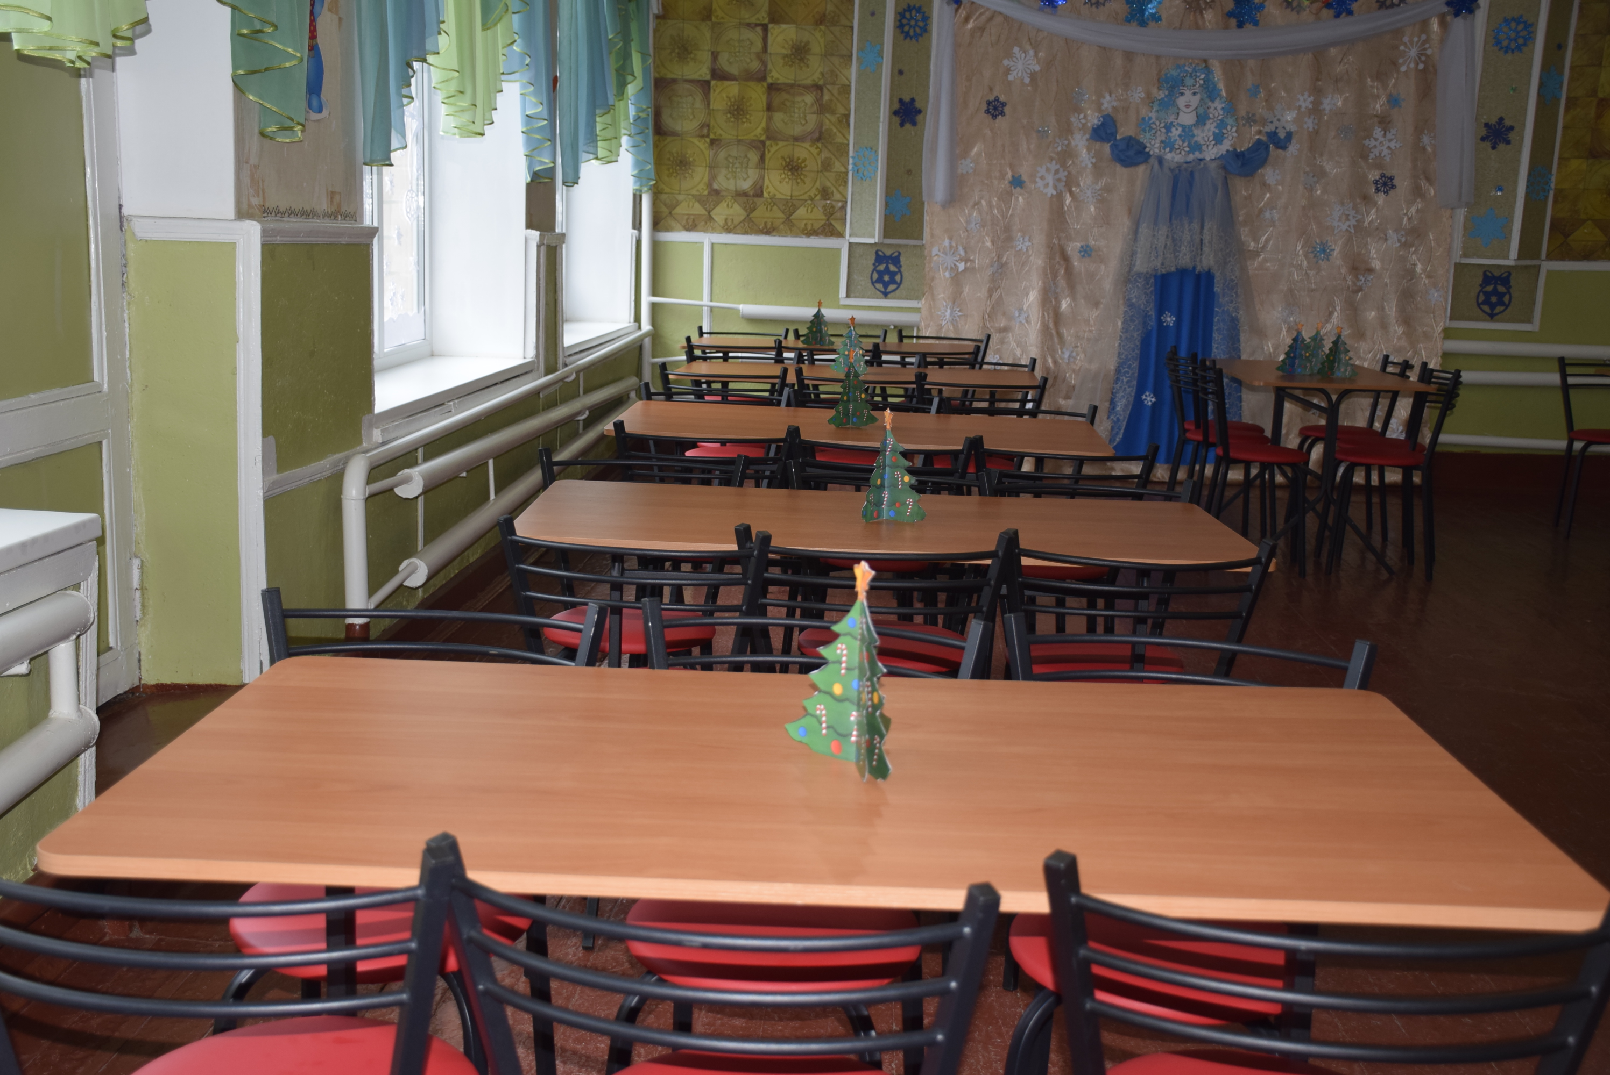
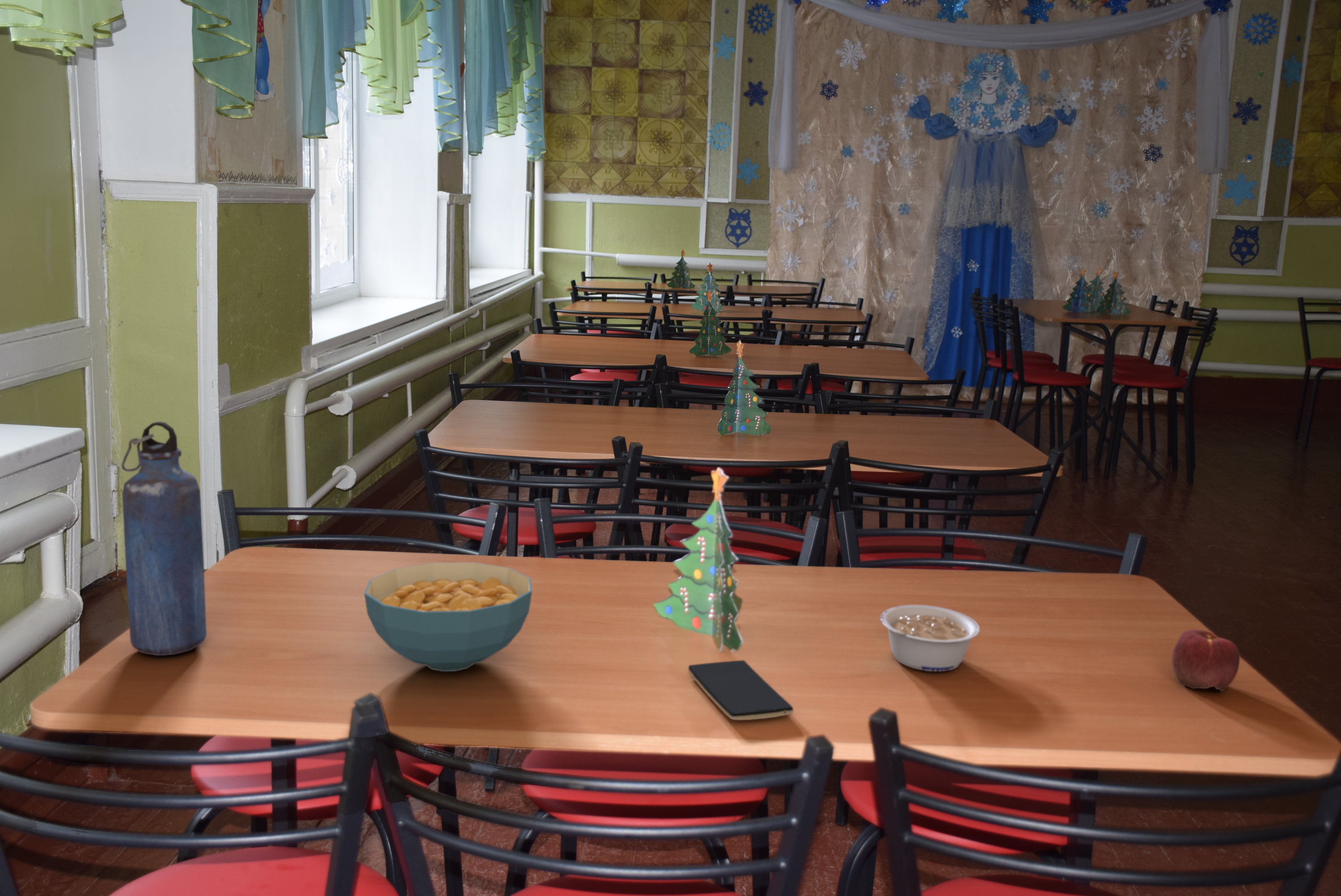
+ water bottle (162, 536)
+ legume (929, 638)
+ cereal bowl (450, 624)
+ smartphone (738, 689)
+ apple (1205, 659)
